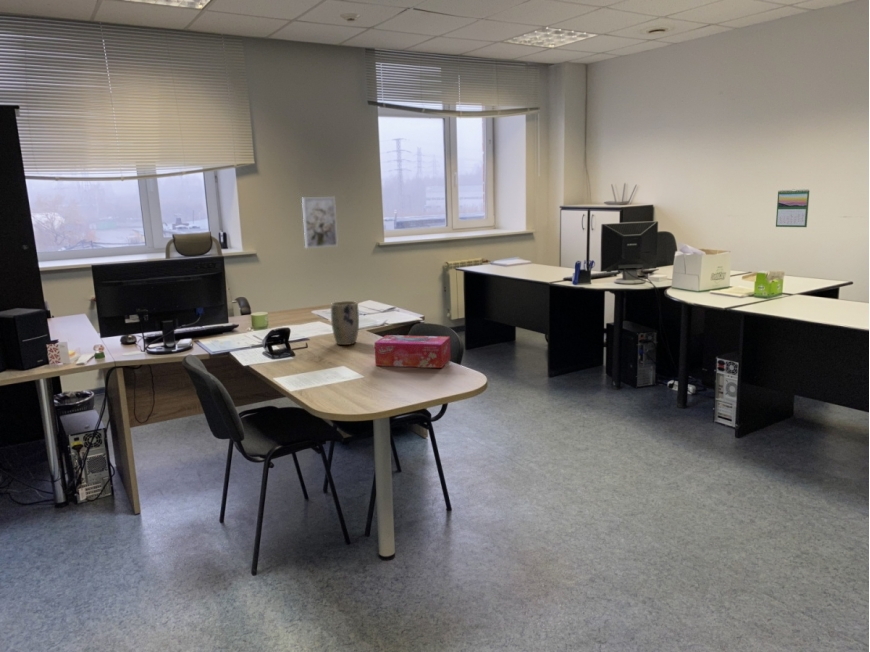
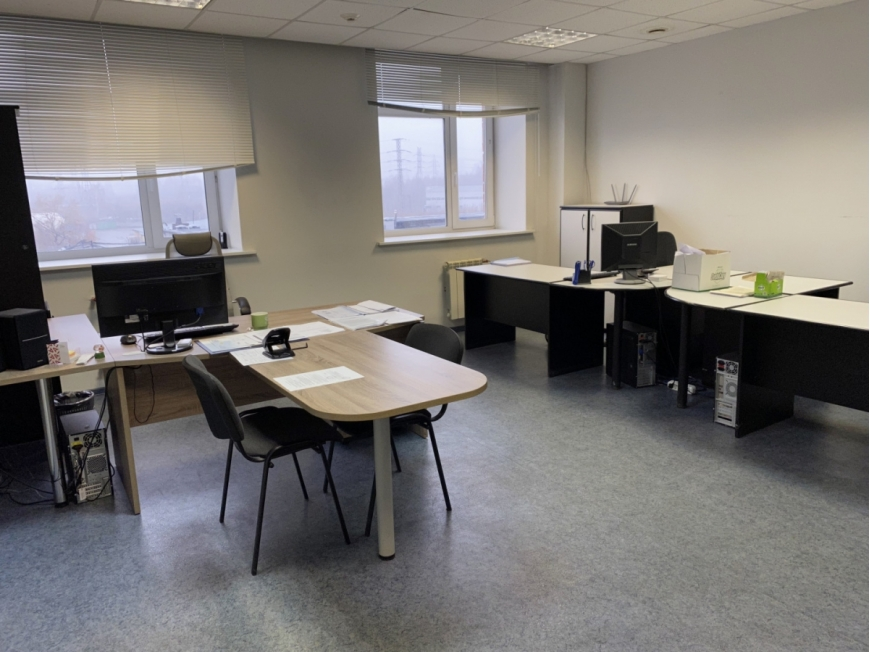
- calendar (792, 208)
- wall art (320, 222)
- tissue box (413, 350)
- plant pot (345, 323)
